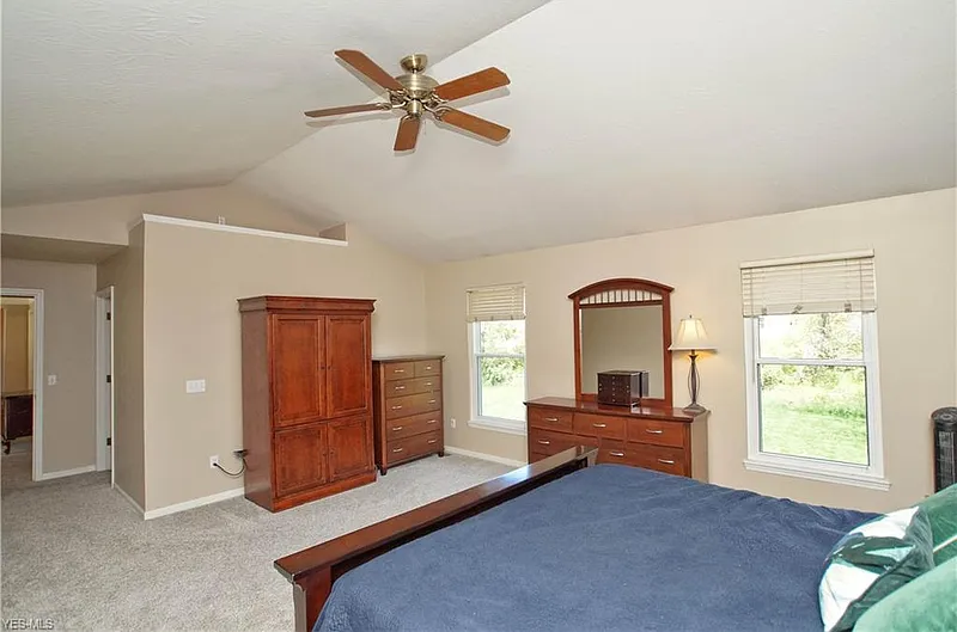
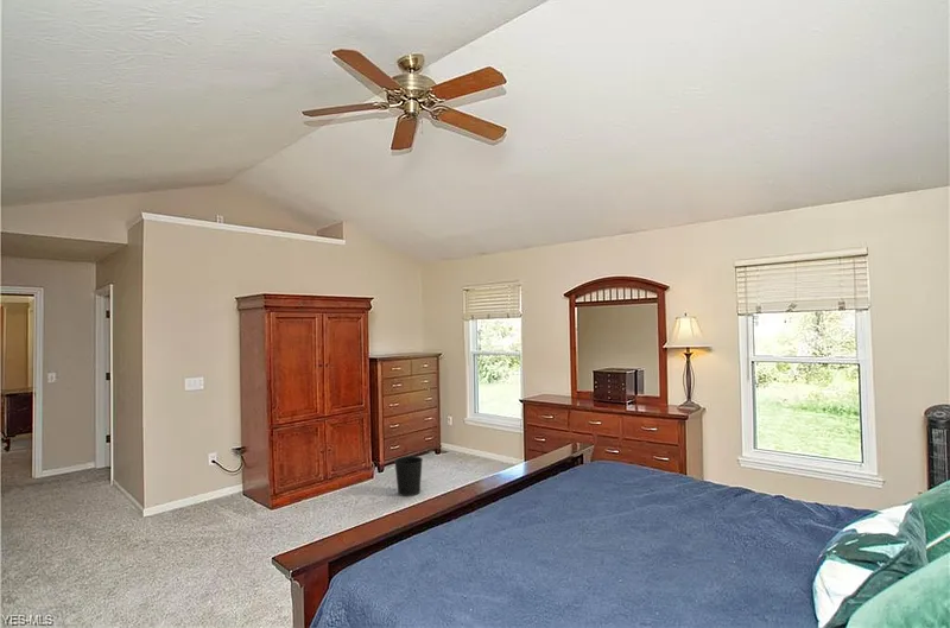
+ wastebasket (408, 476)
